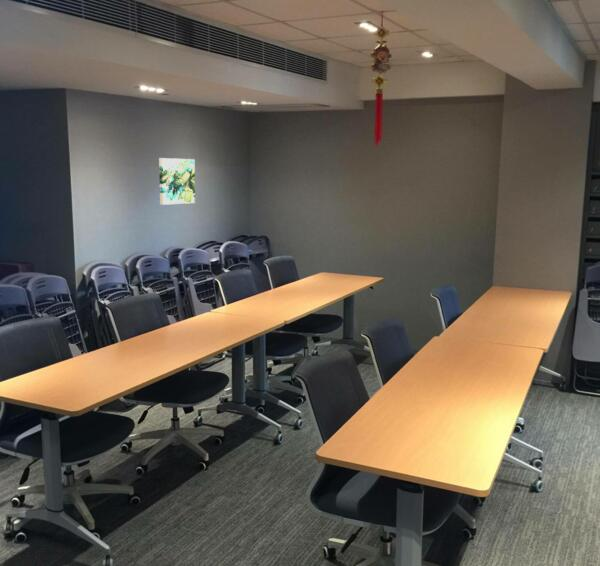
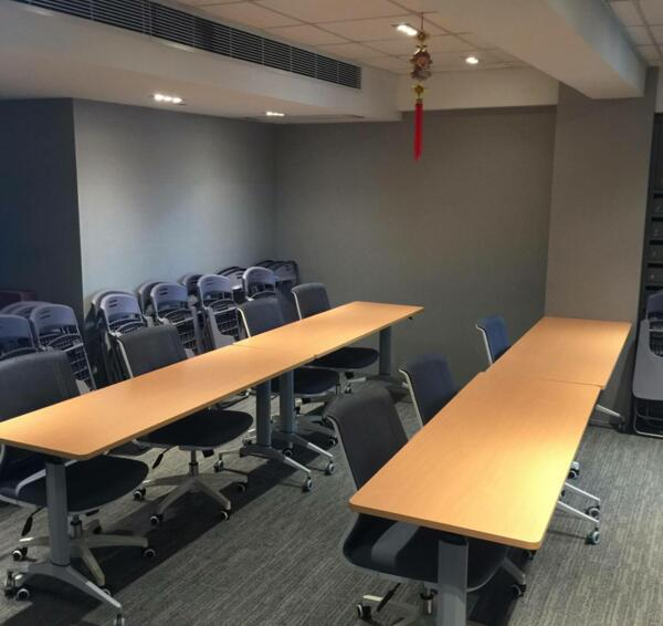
- wall art (177, 181)
